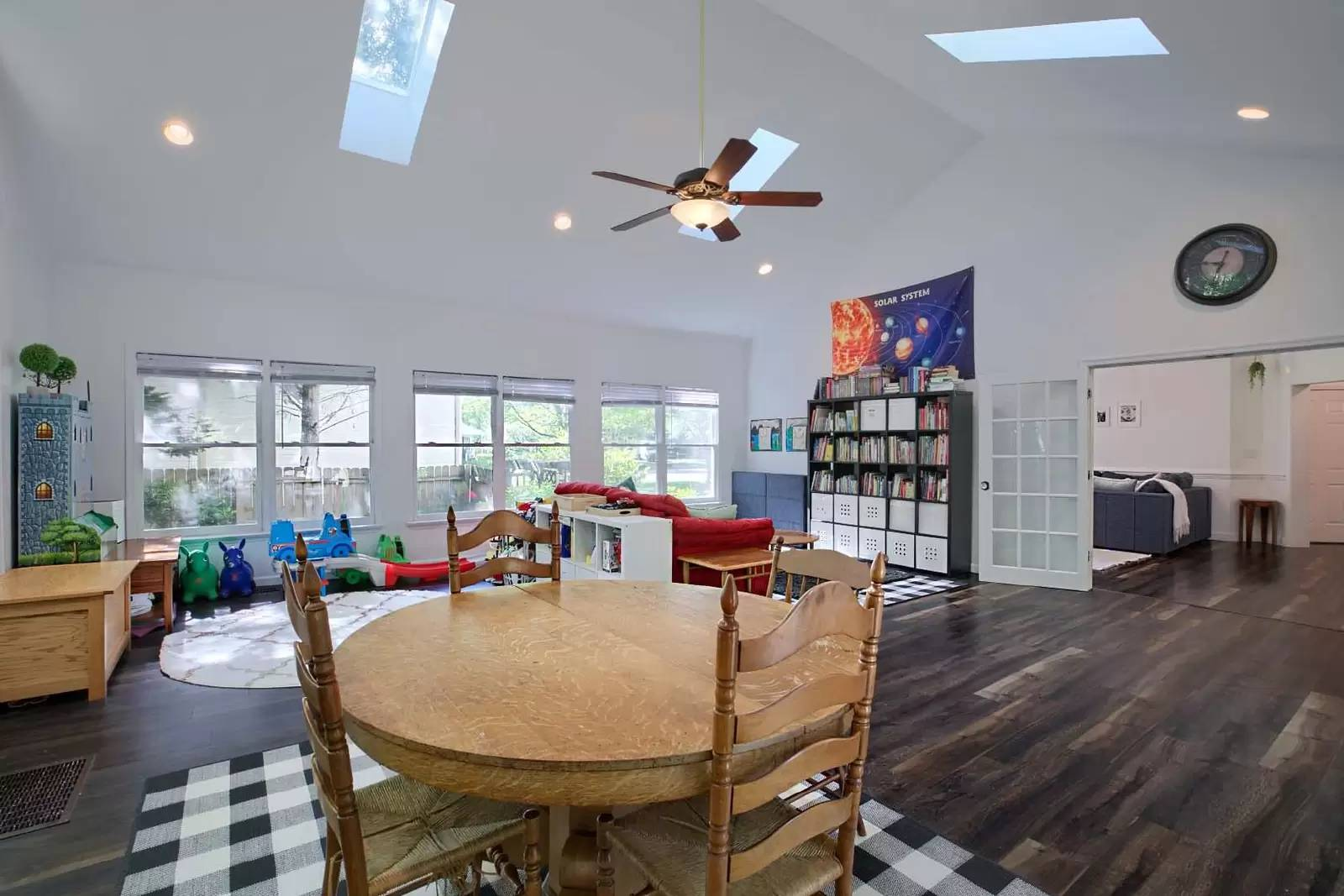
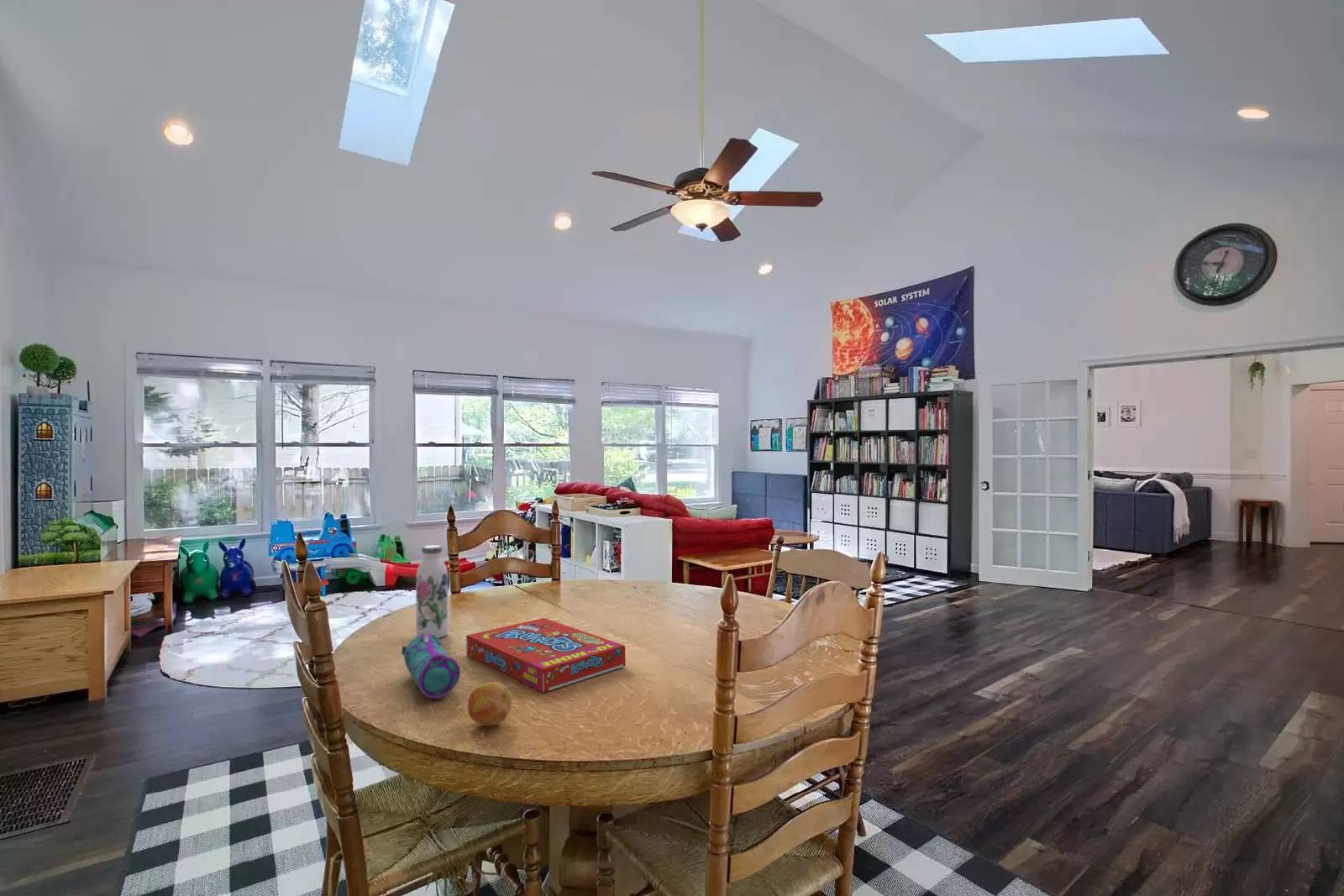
+ fruit (490, 702)
+ pencil case (430, 663)
+ water bottle (432, 590)
+ snack box (543, 650)
